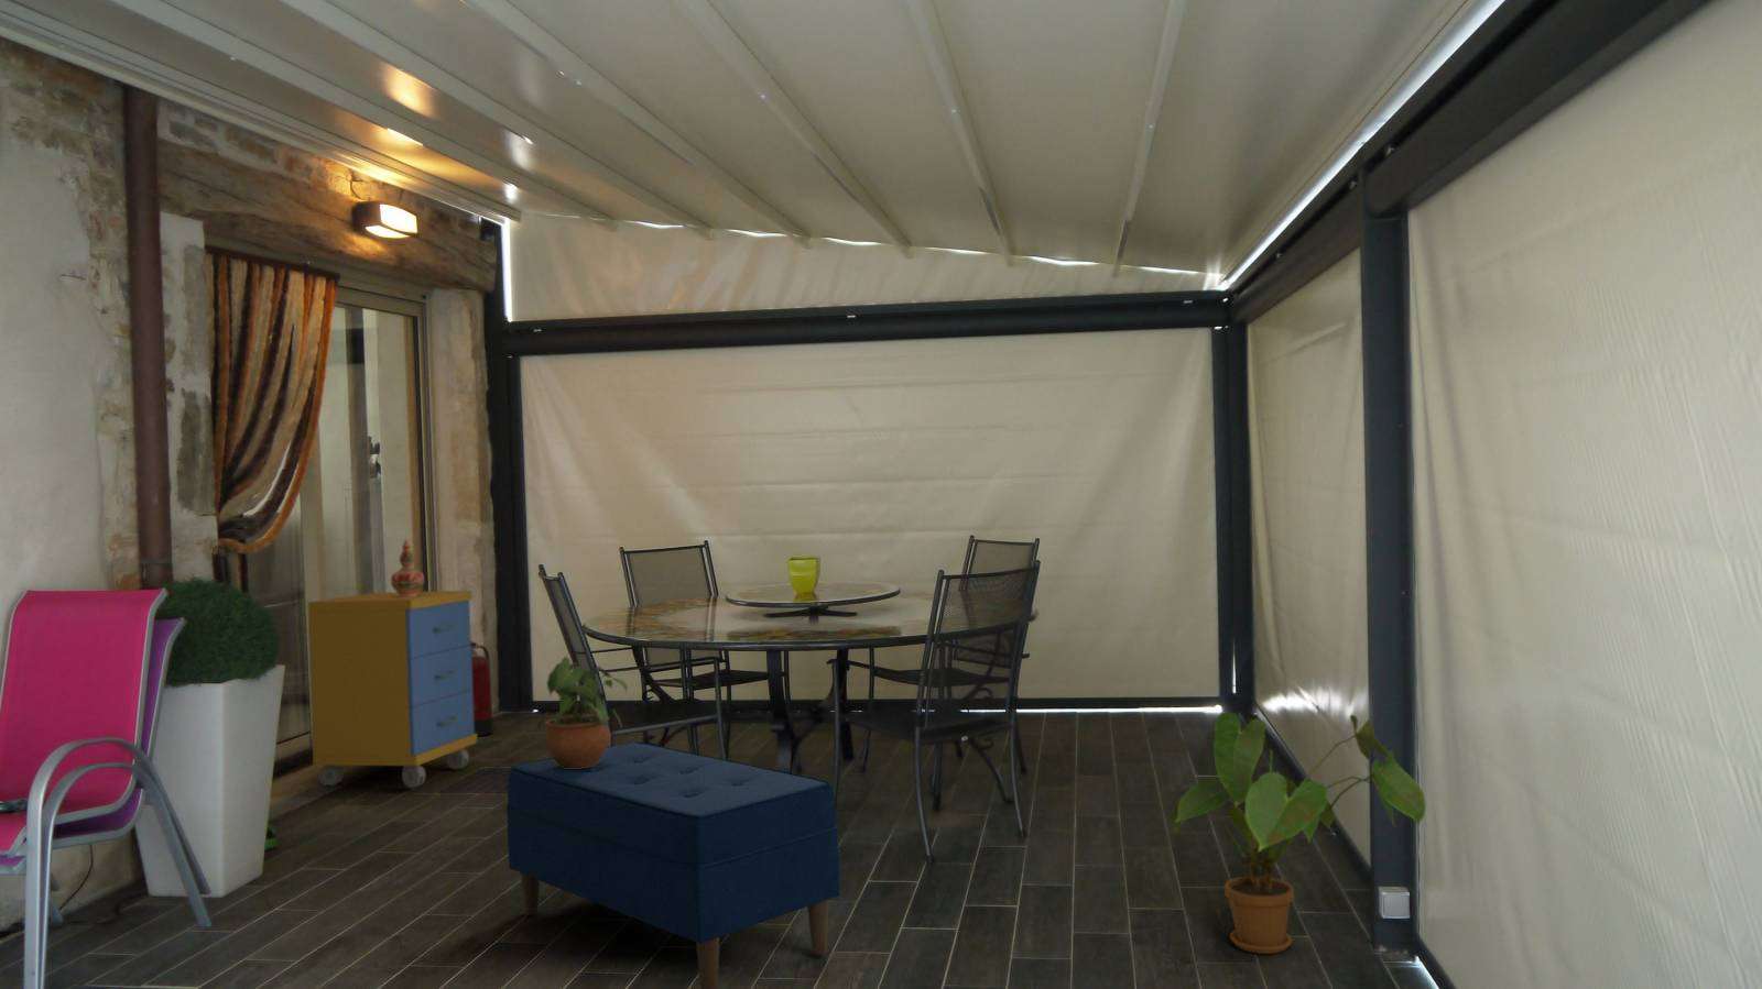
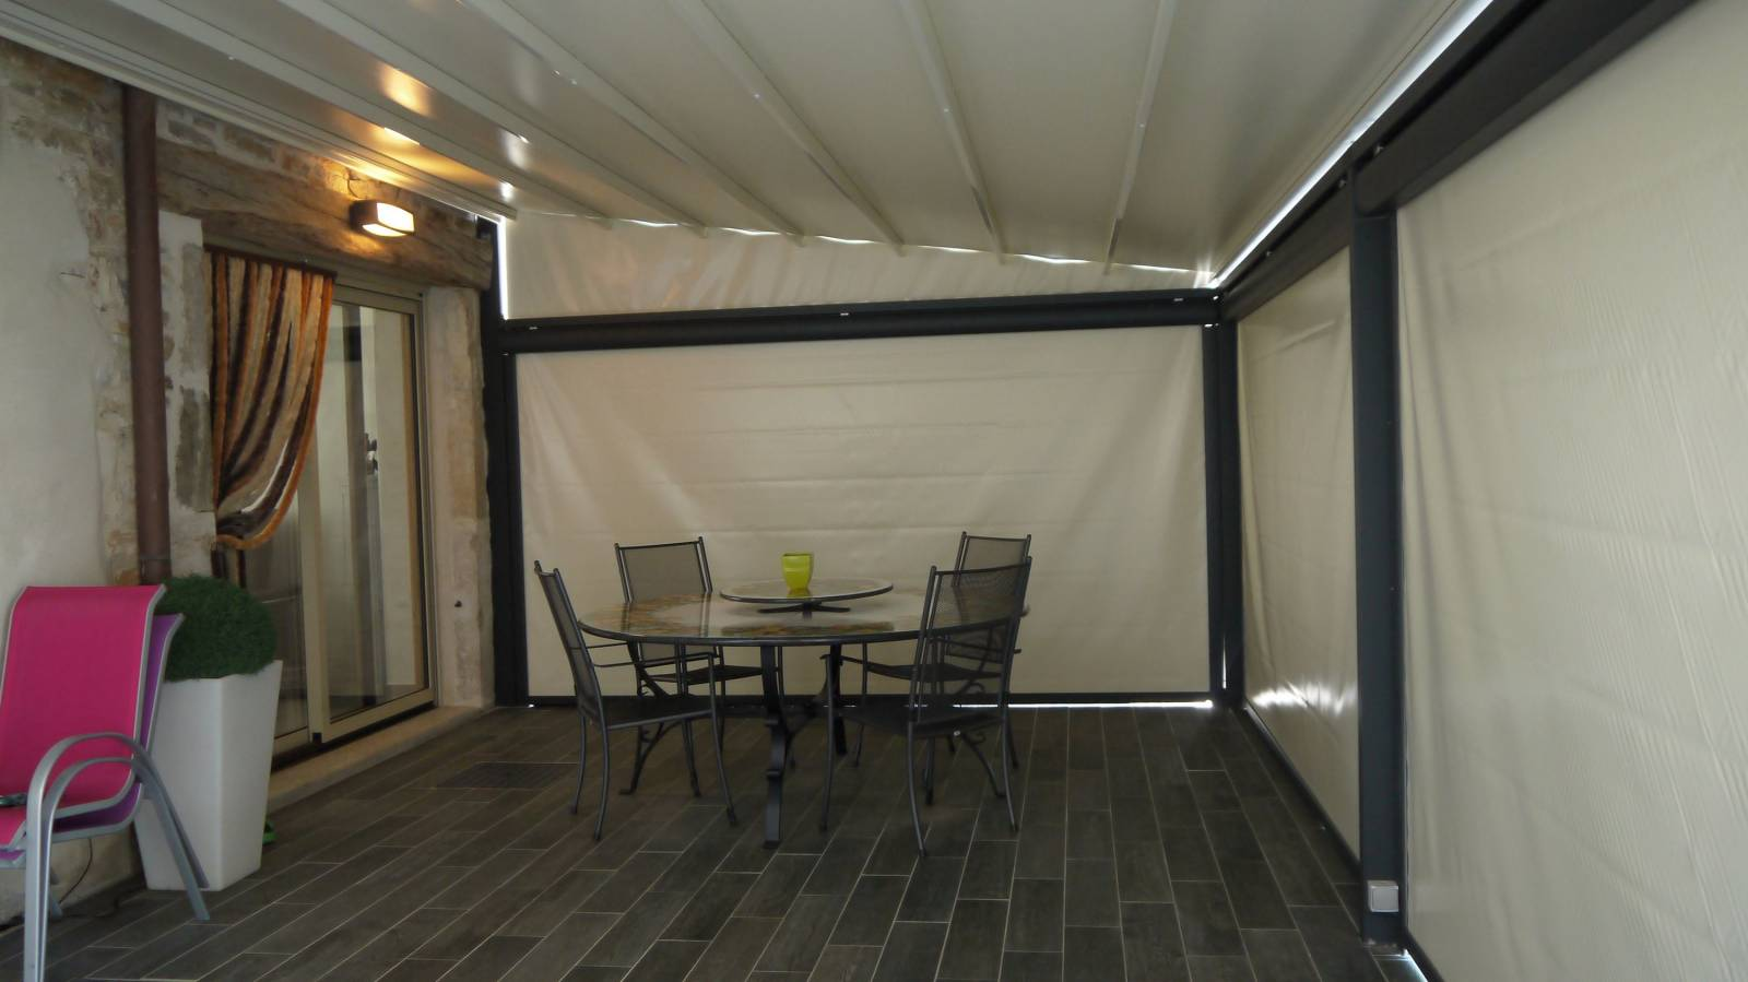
- bench (664, 852)
- storage cabinet (396, 687)
- house plant (1291, 833)
- potted plant (575, 710)
- decorative vase (407, 567)
- fire extinguisher (476, 683)
